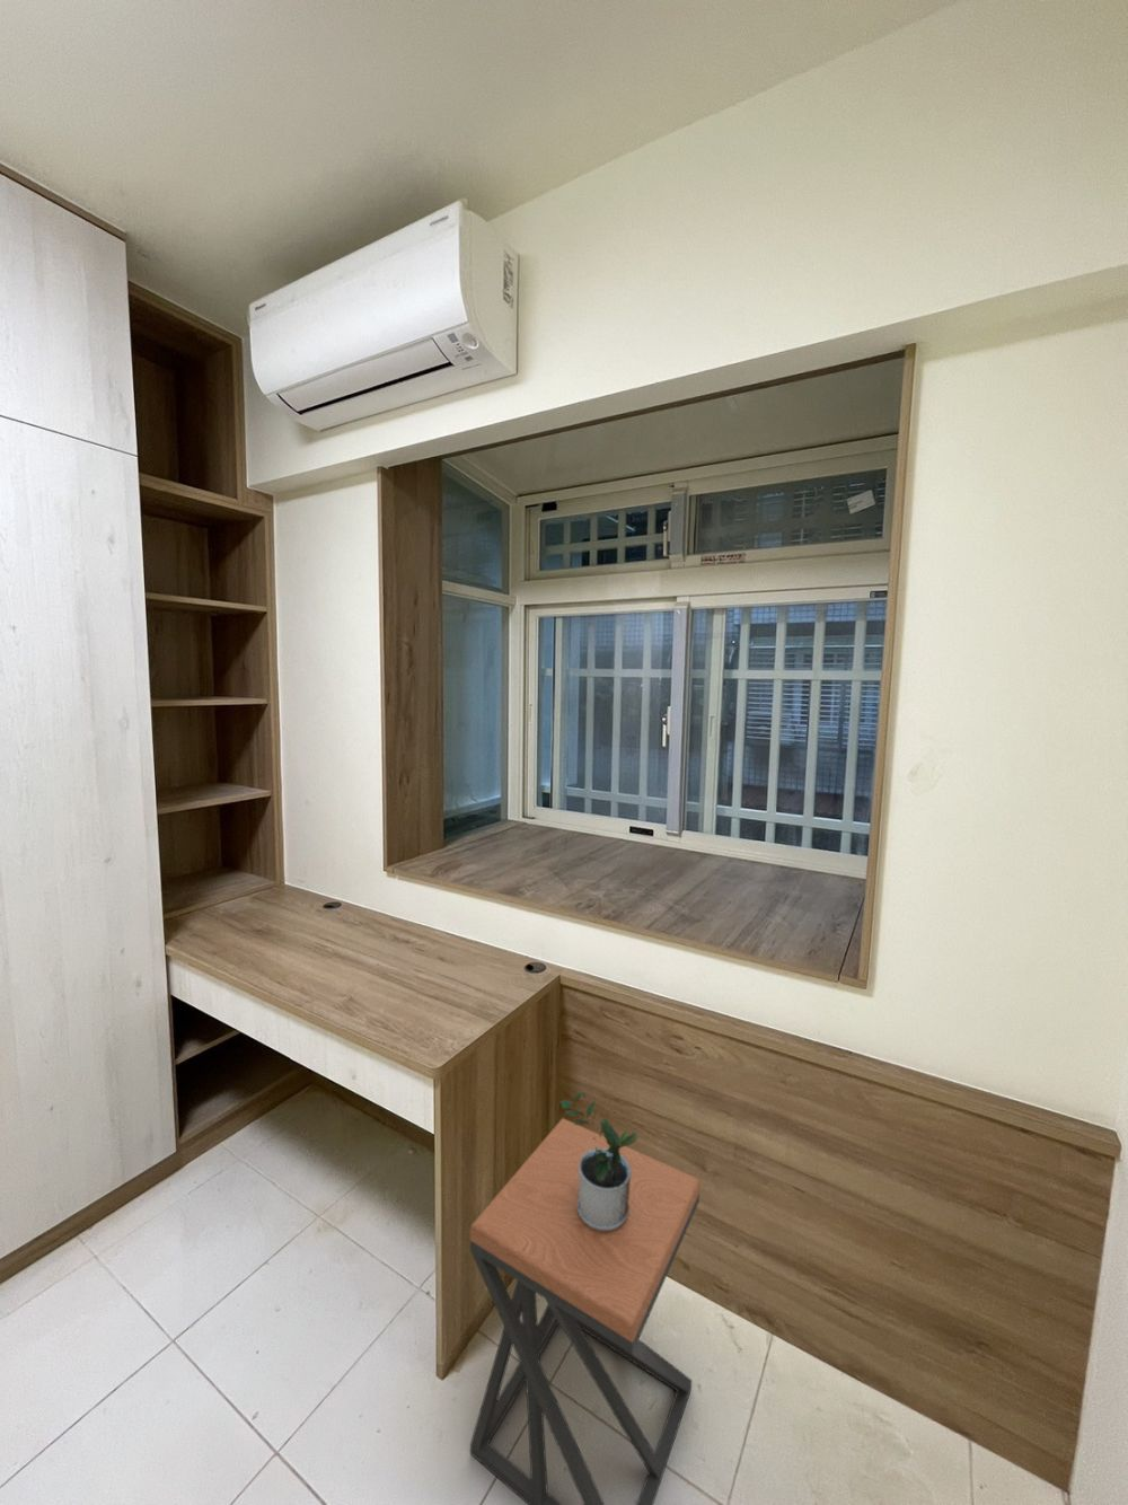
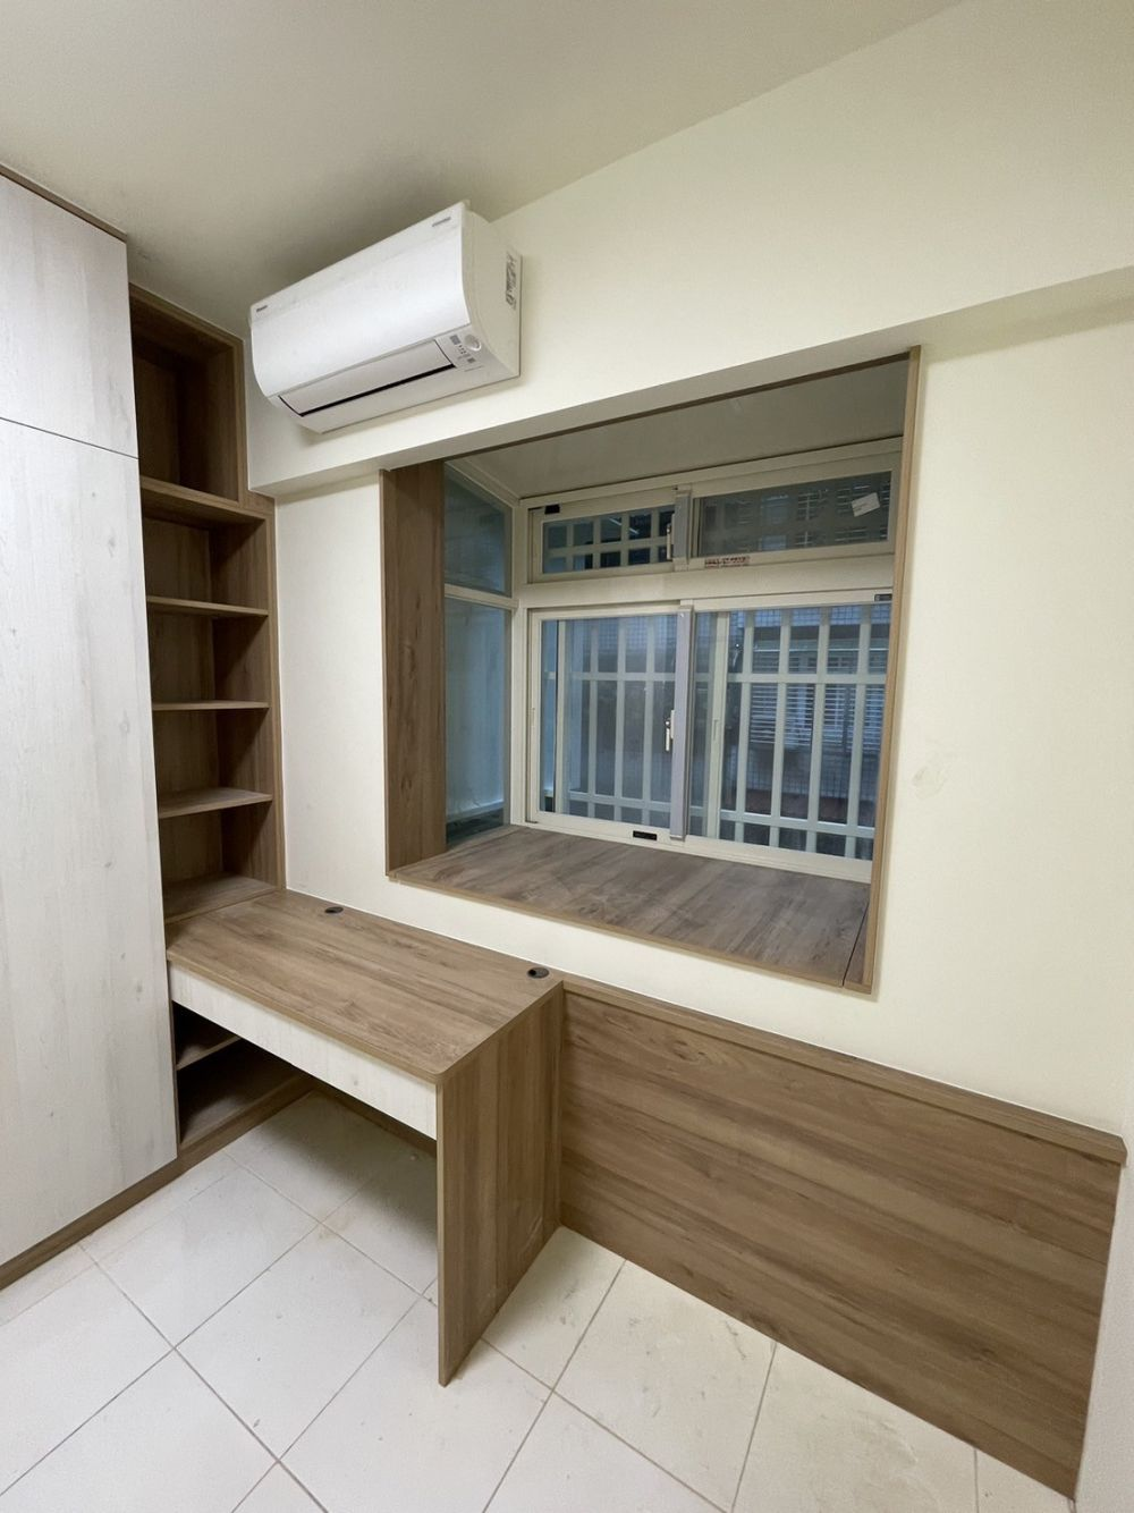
- potted plant (600, 1161)
- stool (588, 1311)
